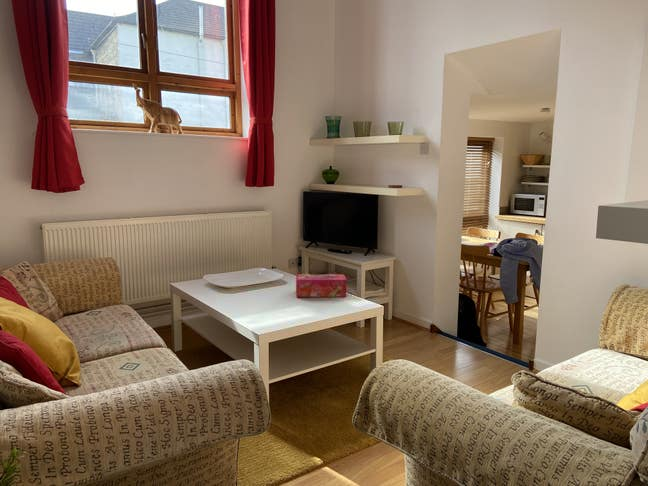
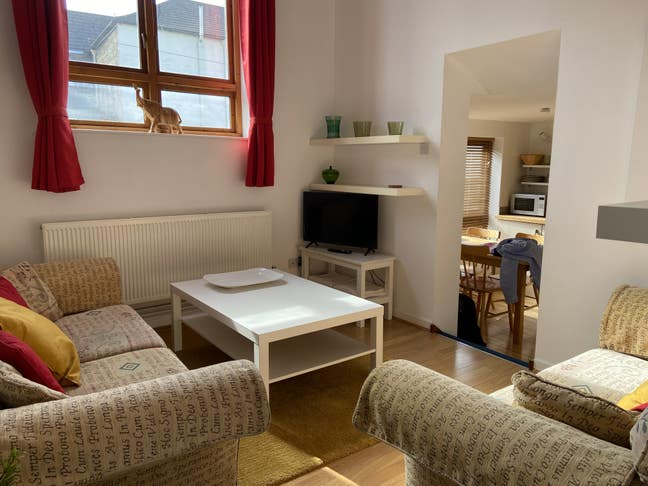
- tissue box (320, 285)
